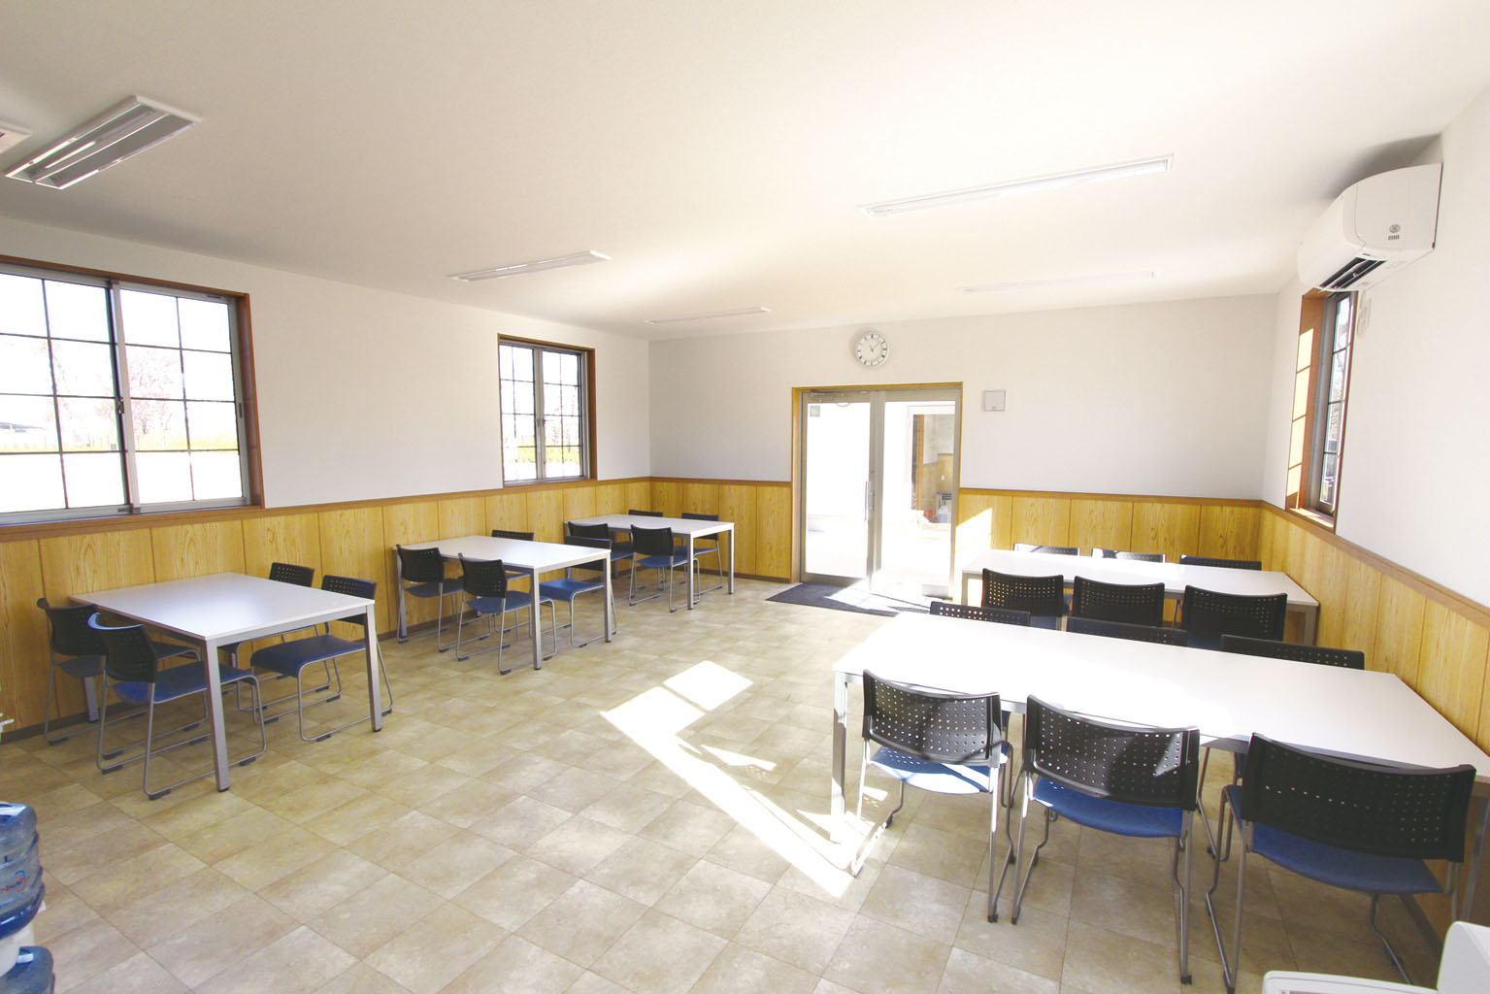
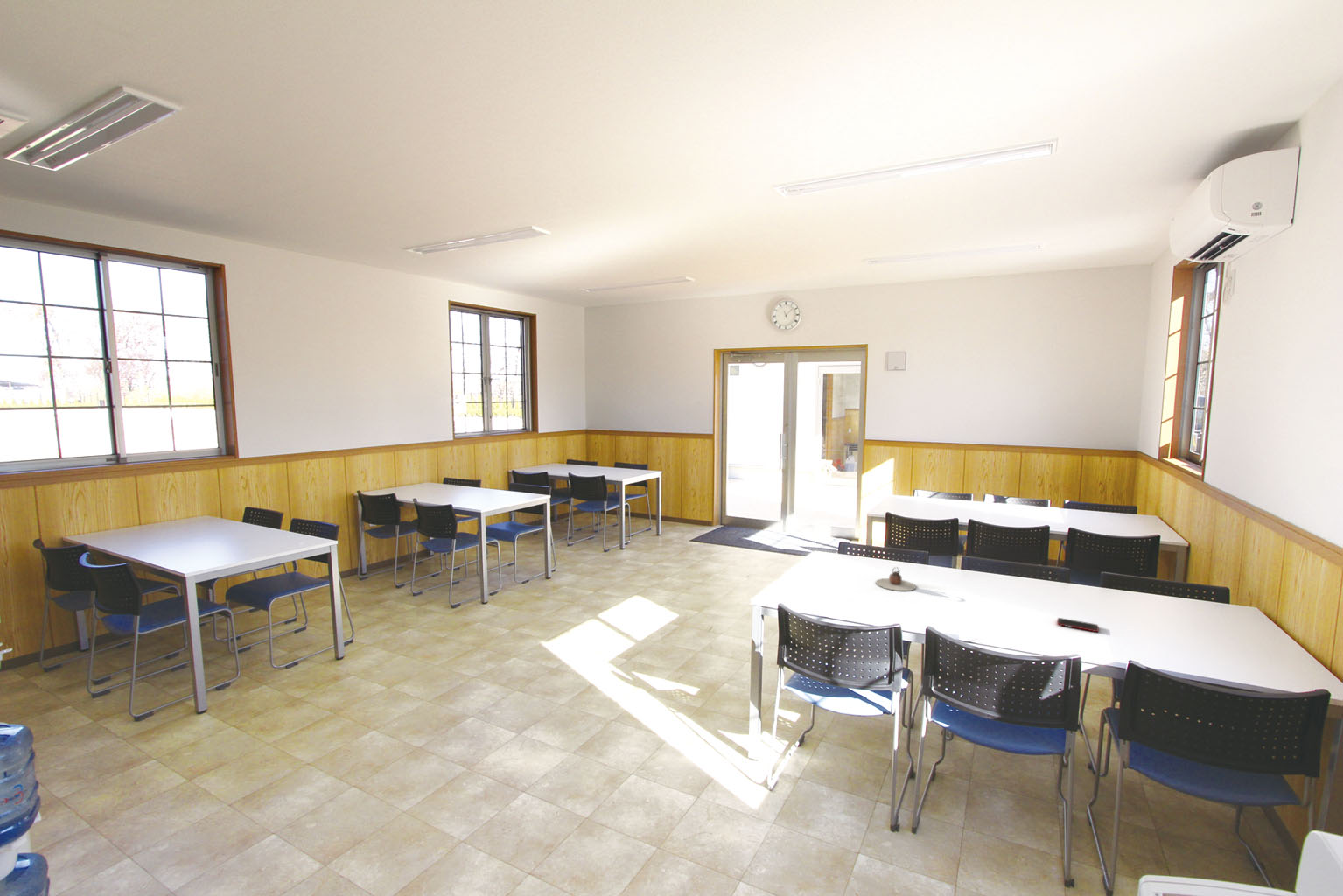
+ cell phone (1077, 625)
+ teapot (895, 576)
